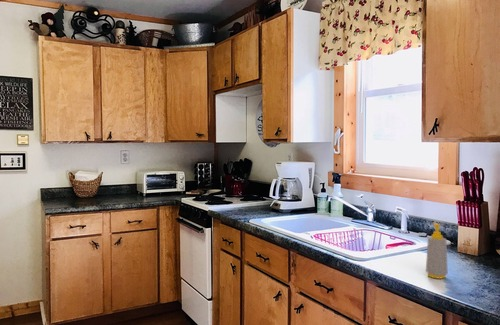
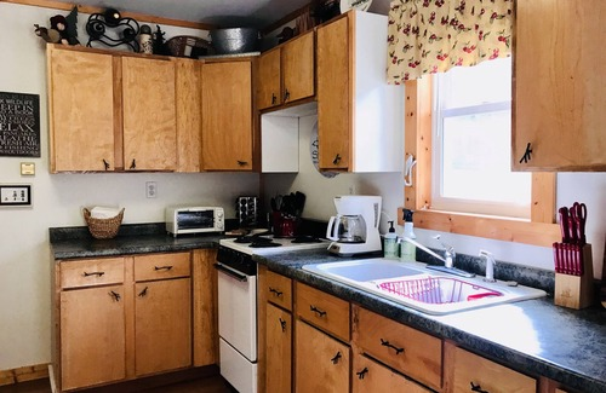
- soap bottle (436, 250)
